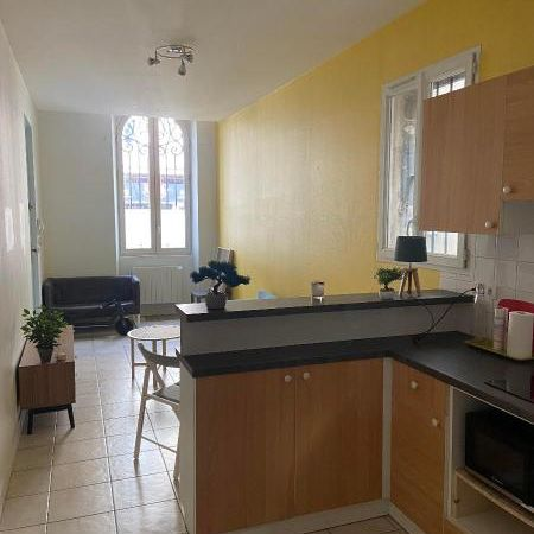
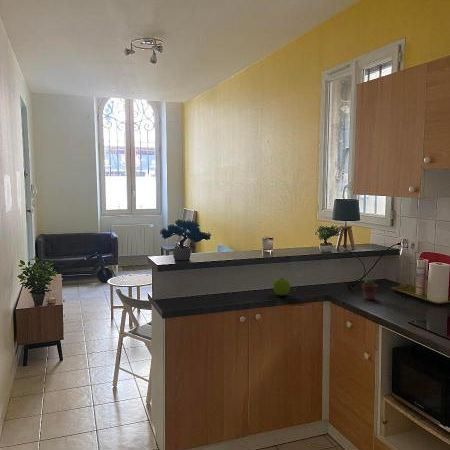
+ potted succulent (369, 288)
+ apple (281, 286)
